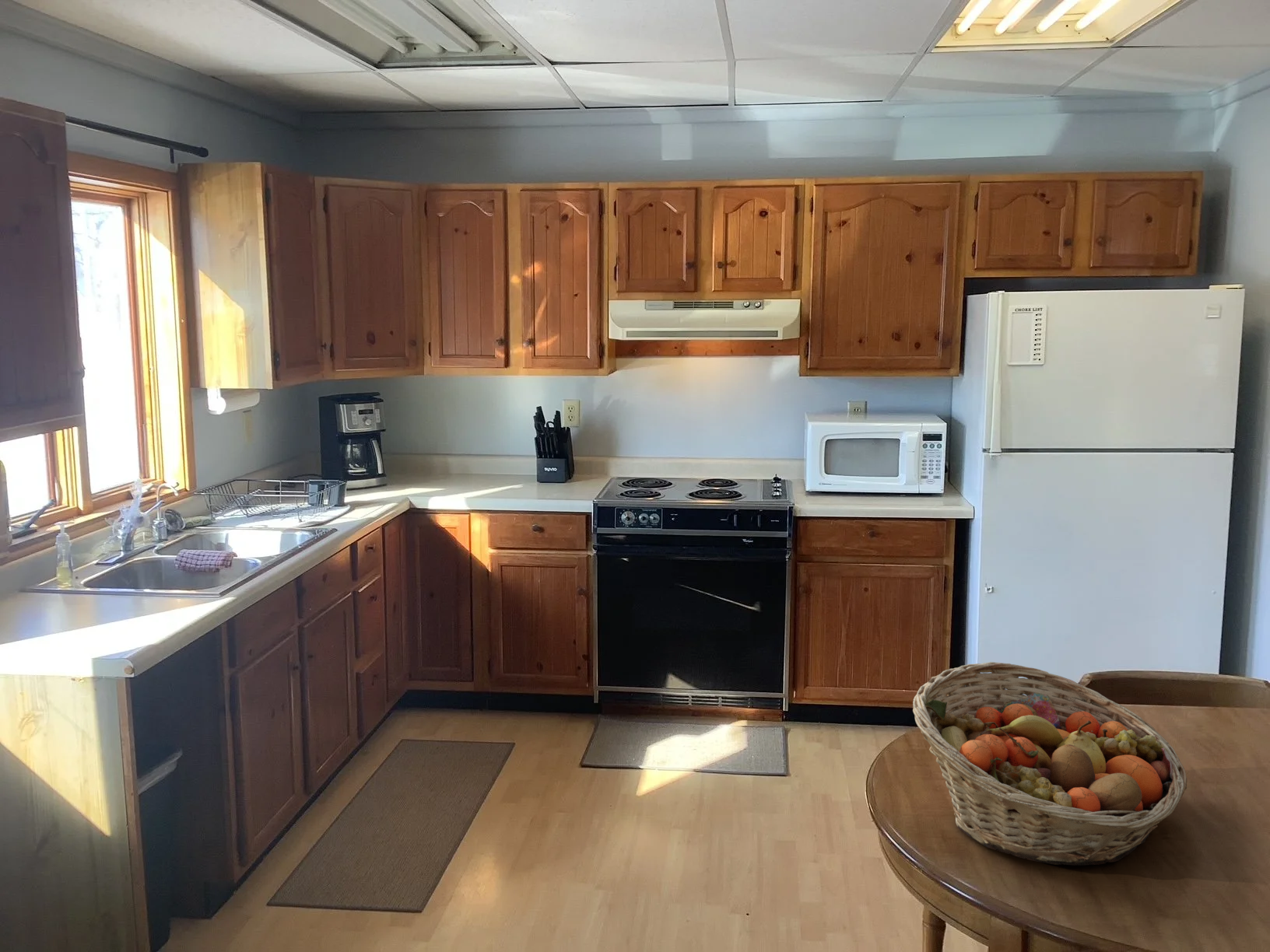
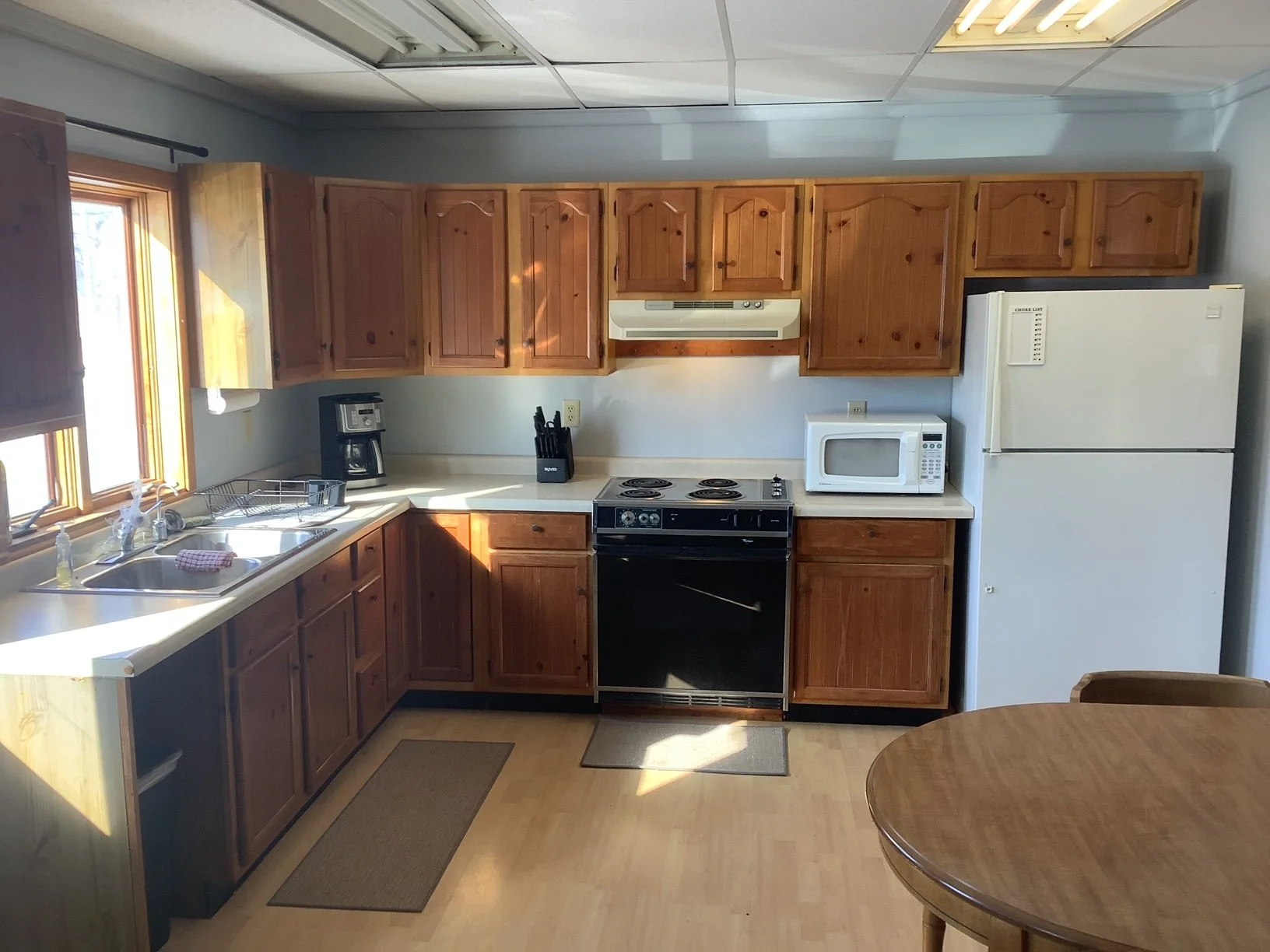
- fruit basket (1045, 757)
